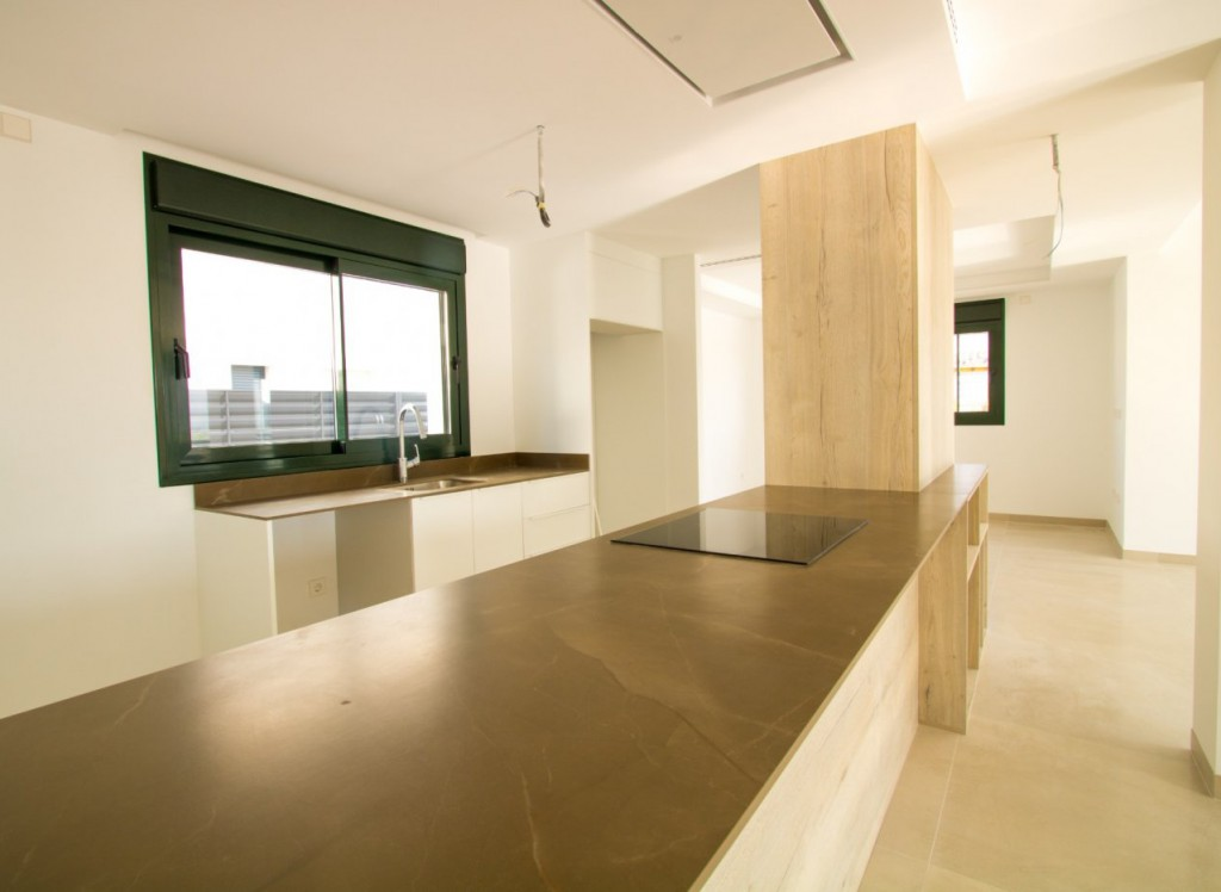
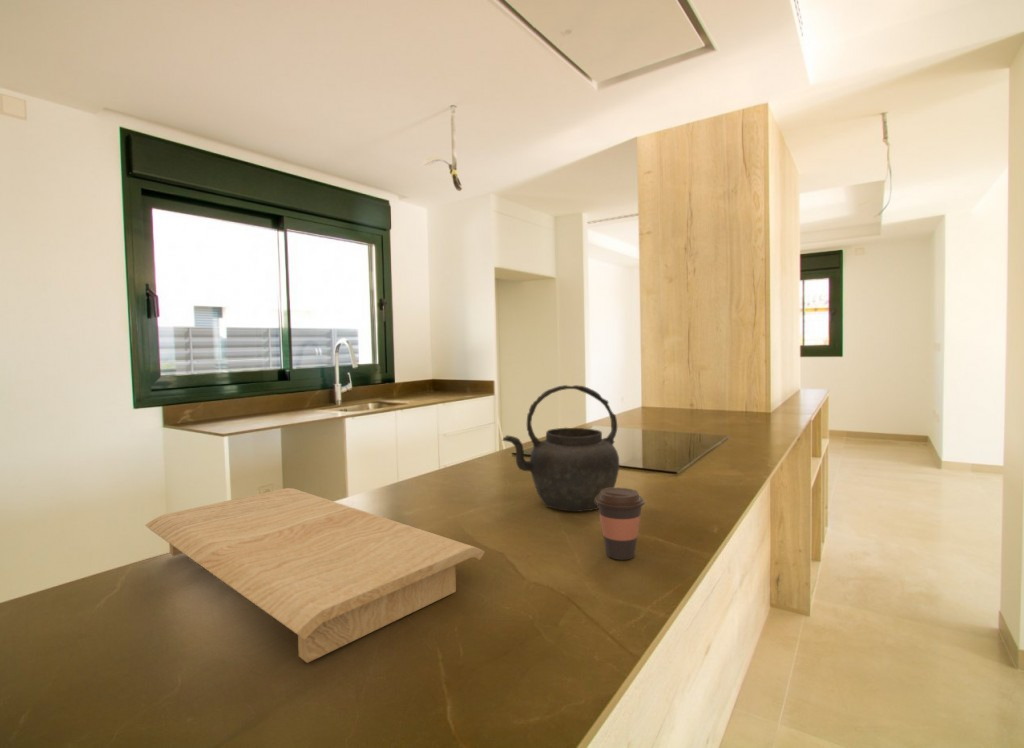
+ coffee cup (619, 523)
+ kettle (561, 444)
+ cutting board (299, 549)
